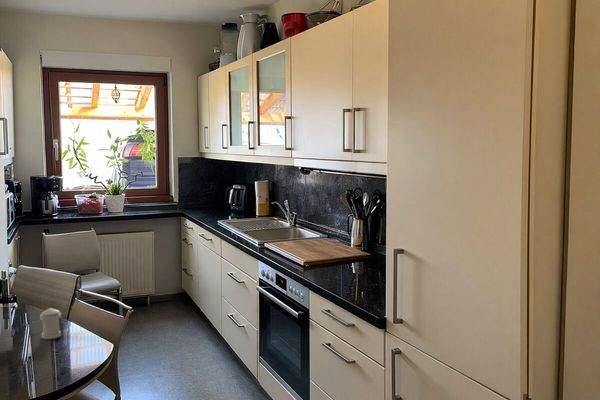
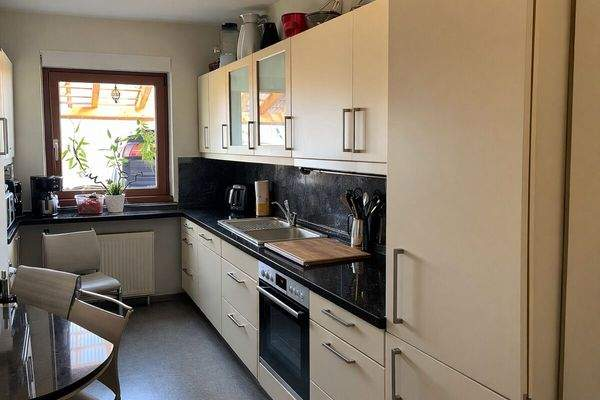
- pepper shaker (50, 322)
